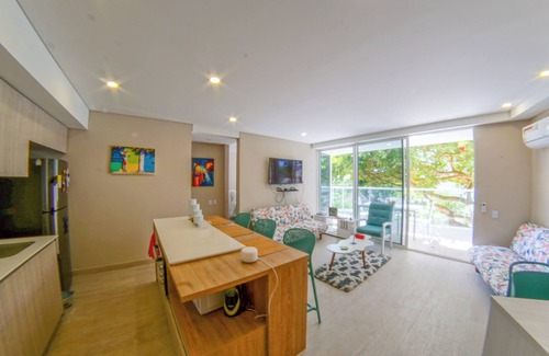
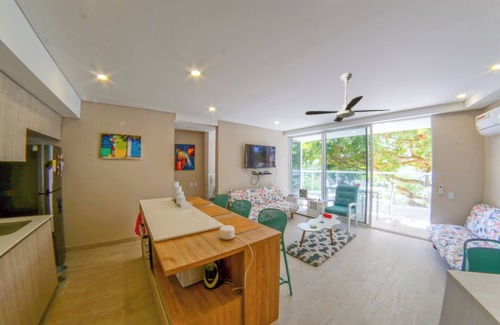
+ ceiling fan (345, 95)
